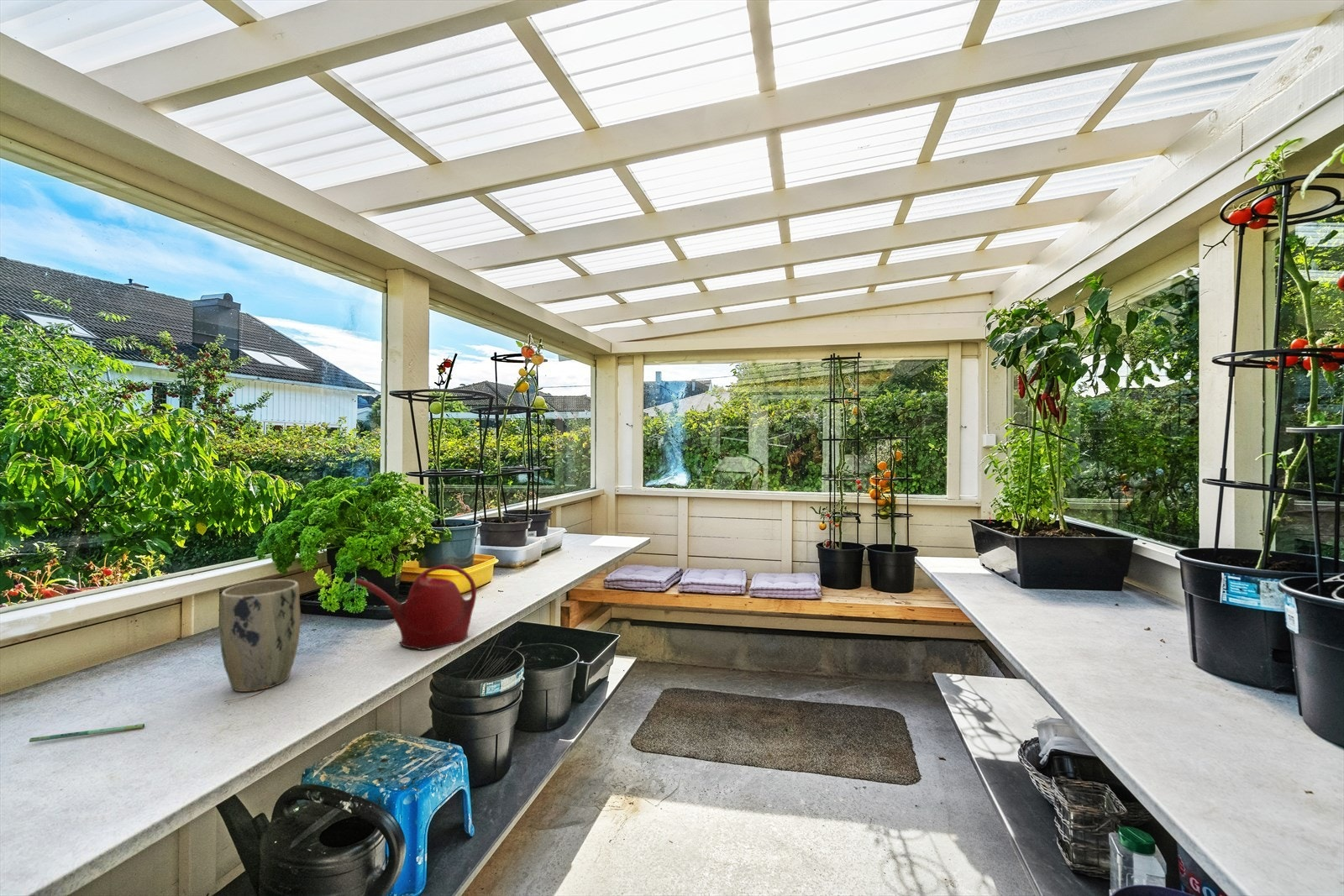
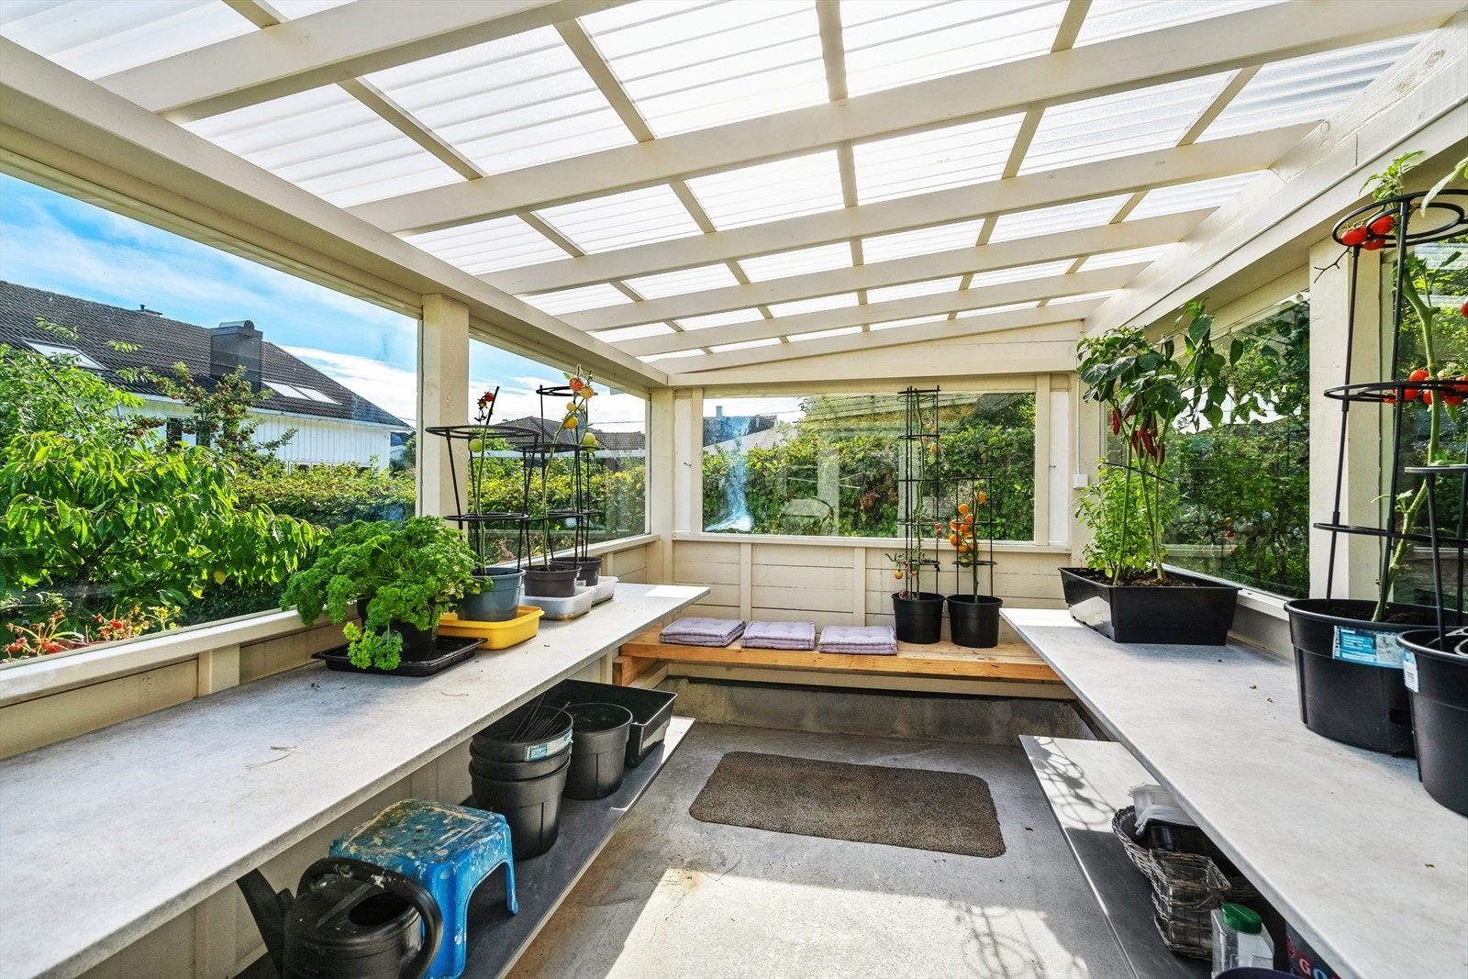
- watering can (416, 604)
- plant pot (261, 634)
- pen (88, 732)
